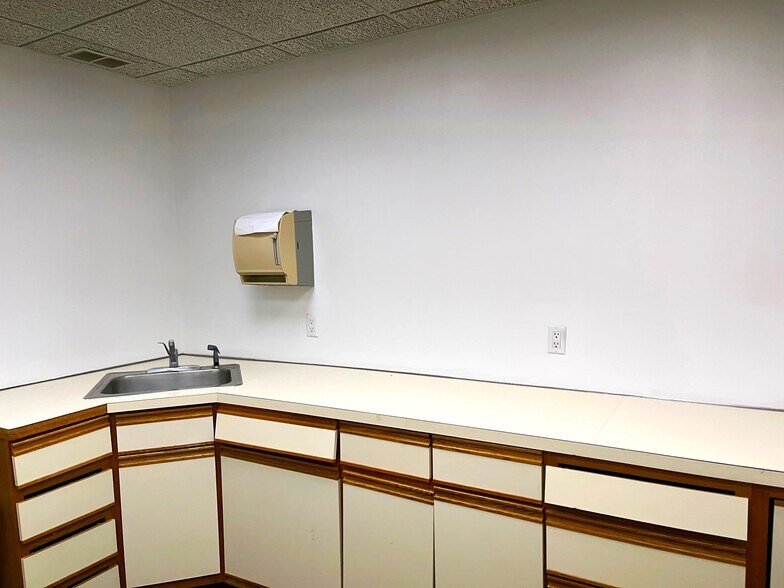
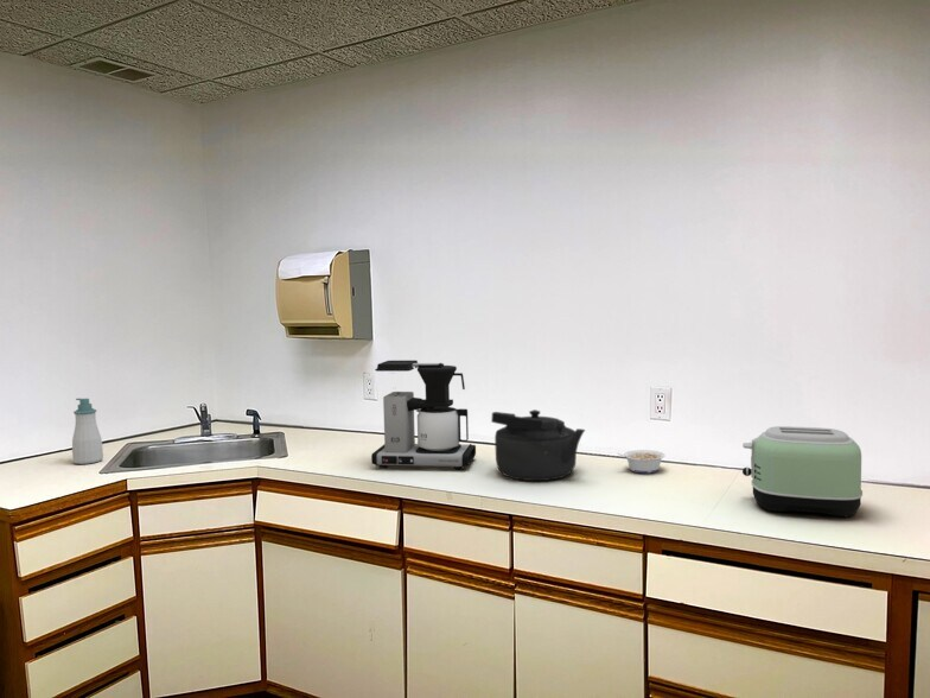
+ toaster (801, 469)
+ kettle (536, 442)
+ legume (643, 461)
+ soap bottle (85, 430)
+ coffee maker (423, 413)
